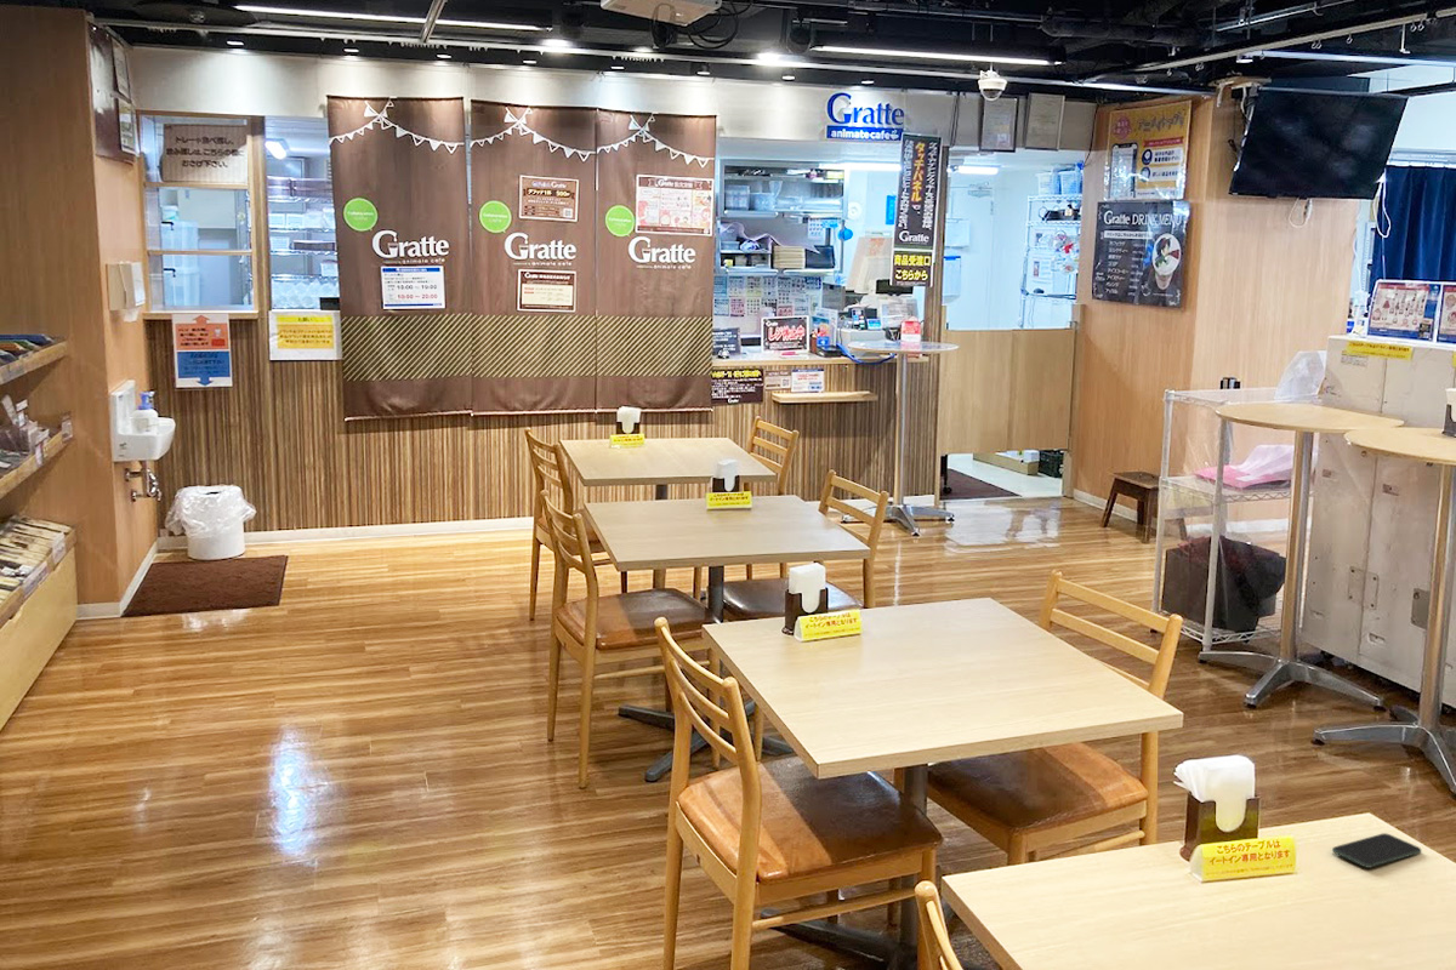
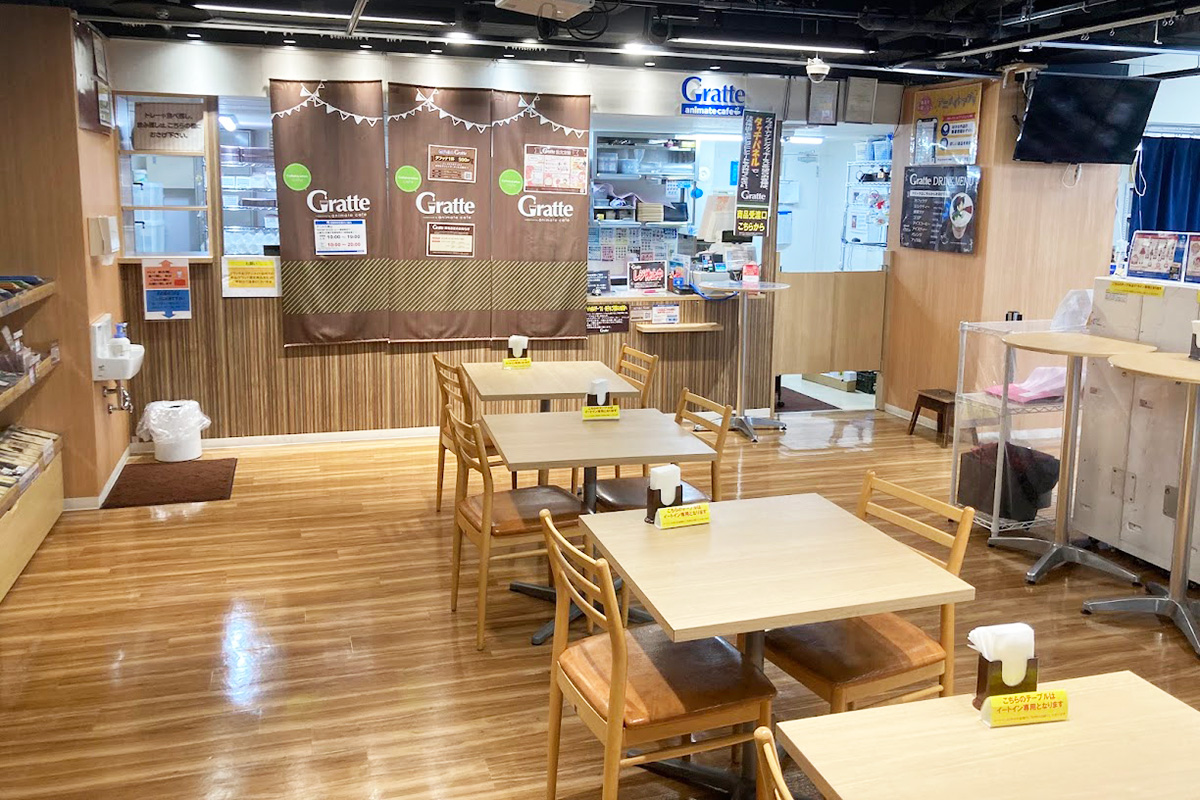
- smartphone (1376, 850)
